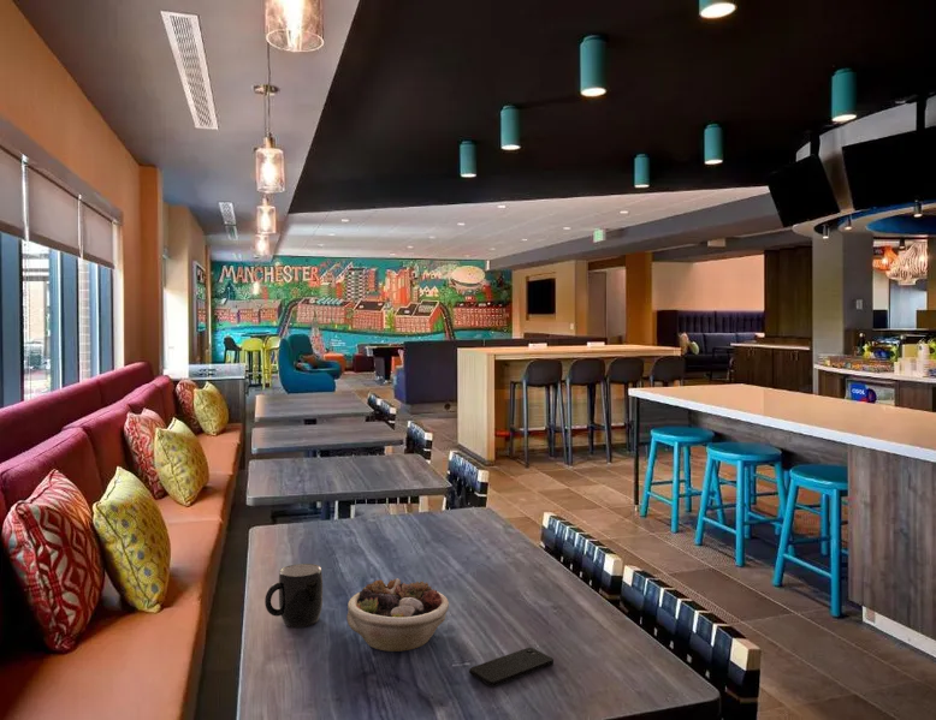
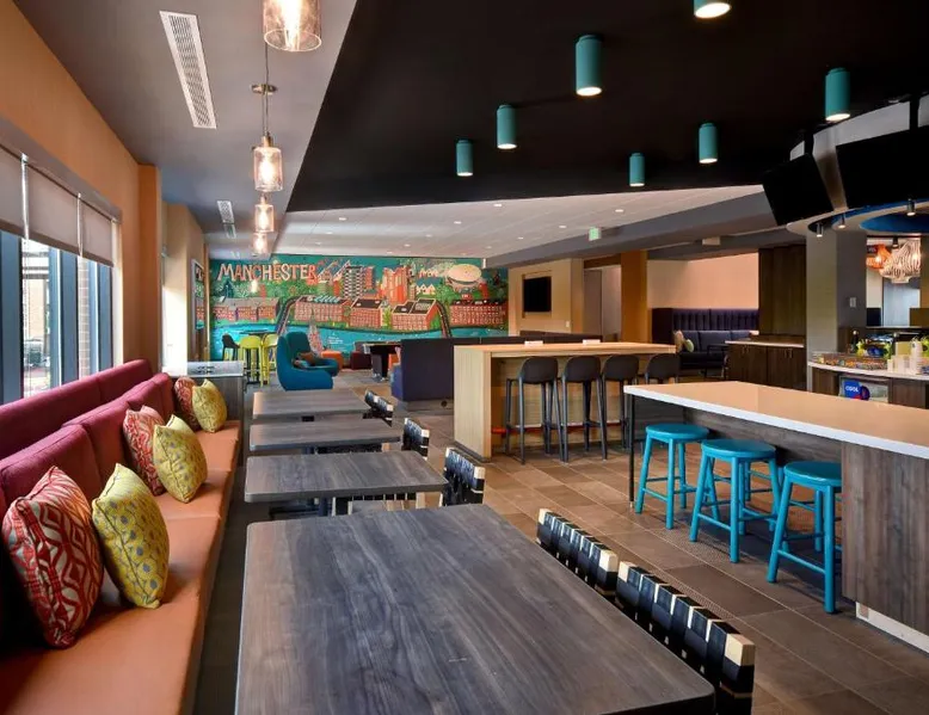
- smartphone (511, 665)
- succulent planter (398, 611)
- mug (294, 596)
